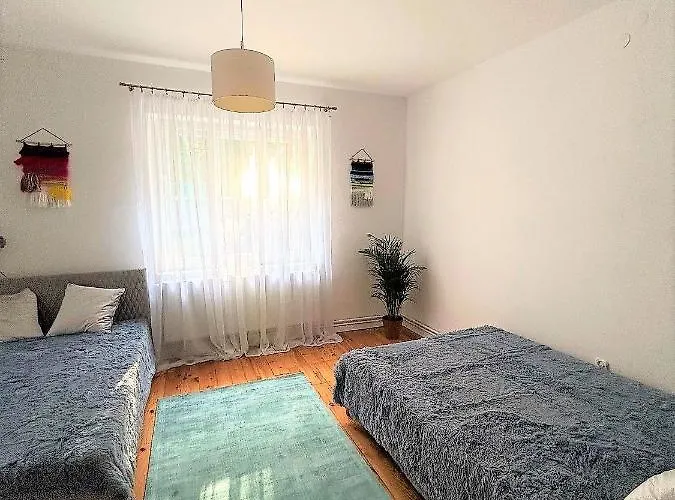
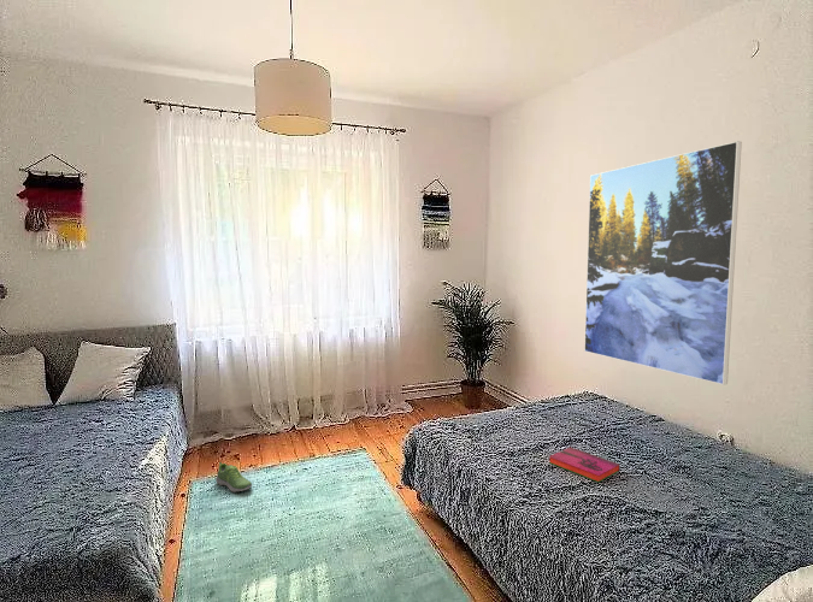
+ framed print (648, 265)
+ shoe (234, 476)
+ hardback book (583, 462)
